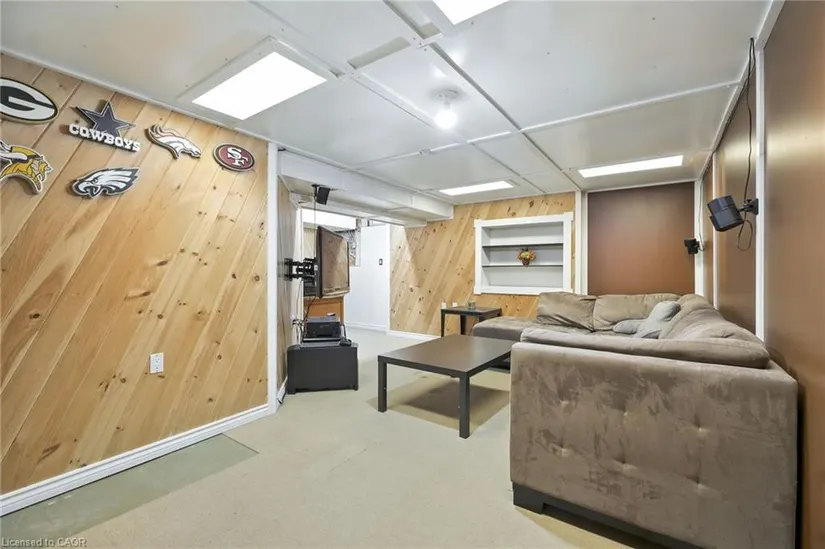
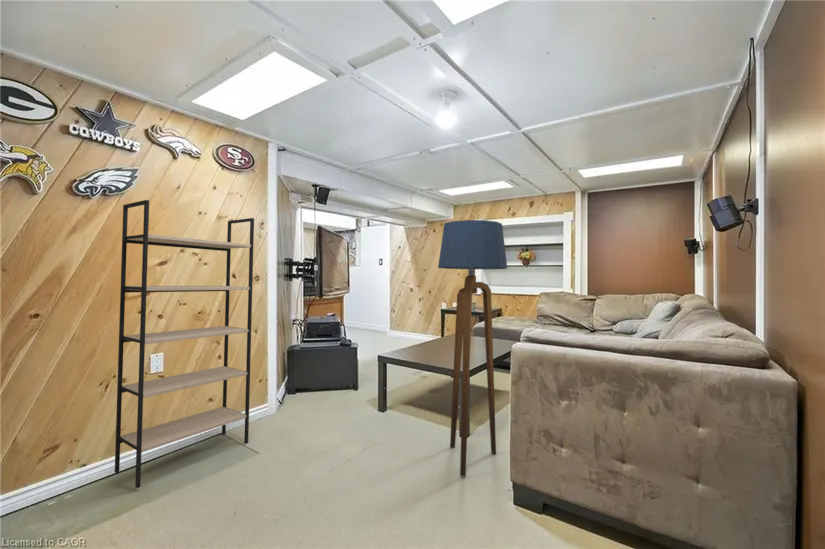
+ floor lamp (469, 342)
+ shelving unit (190, 334)
